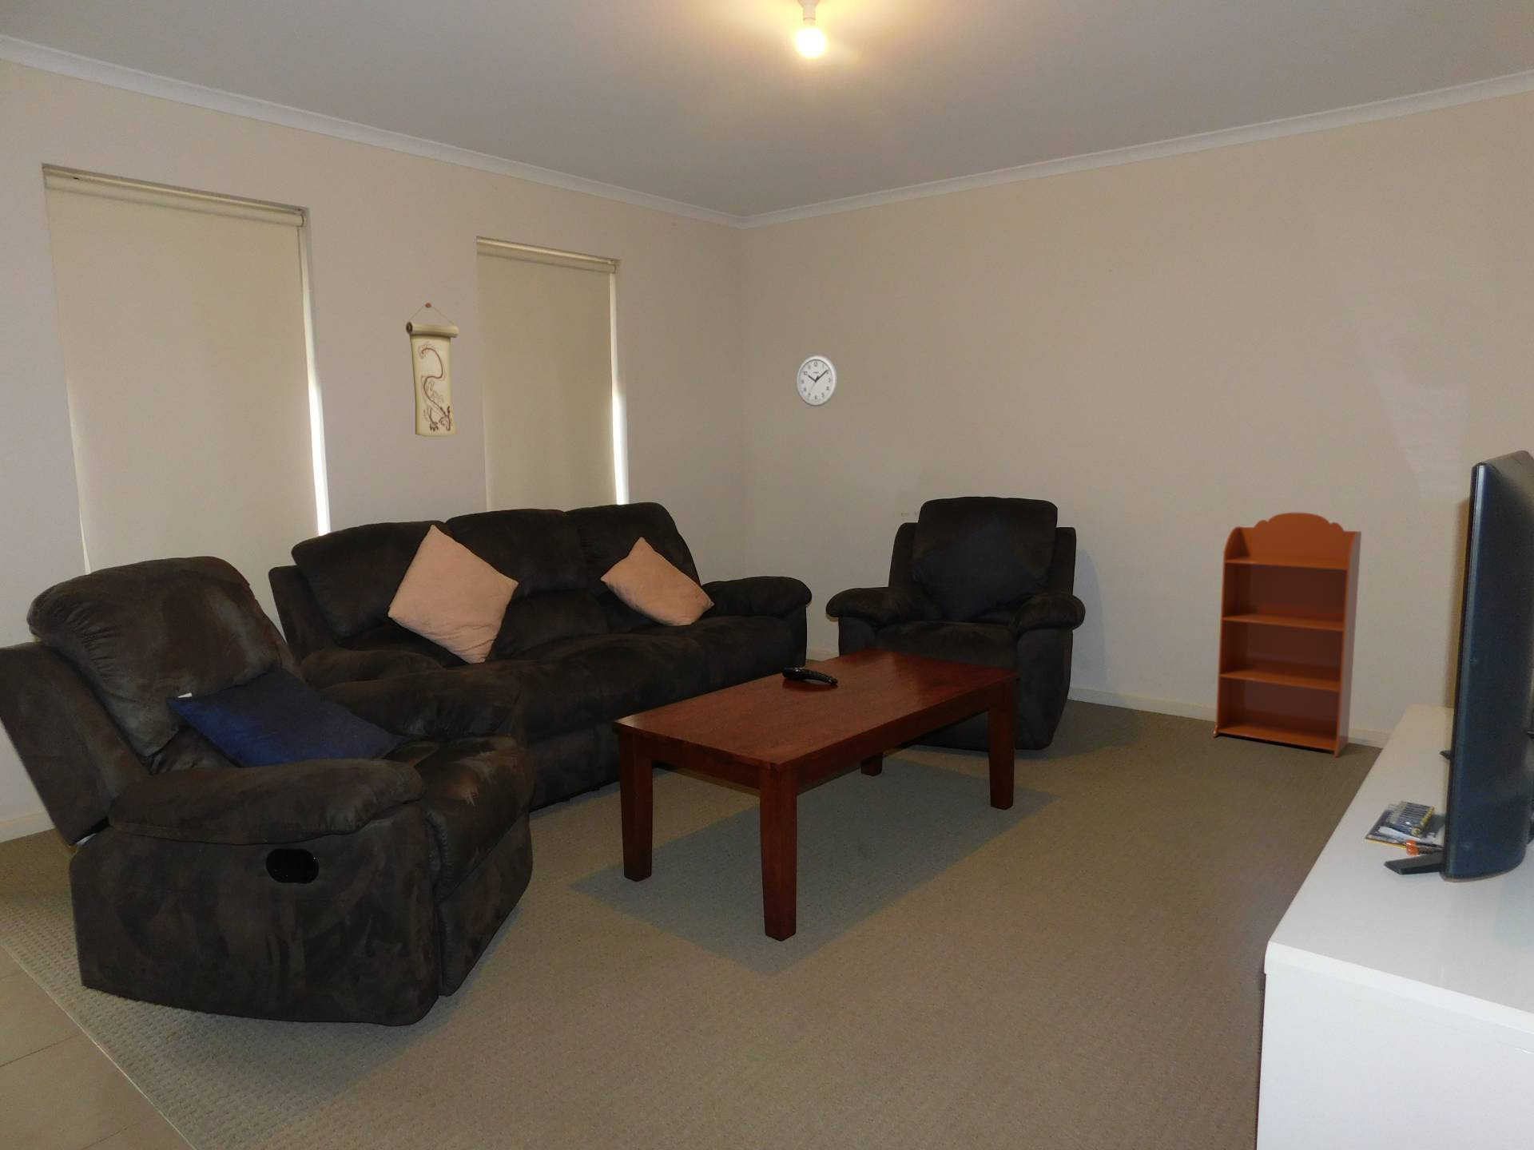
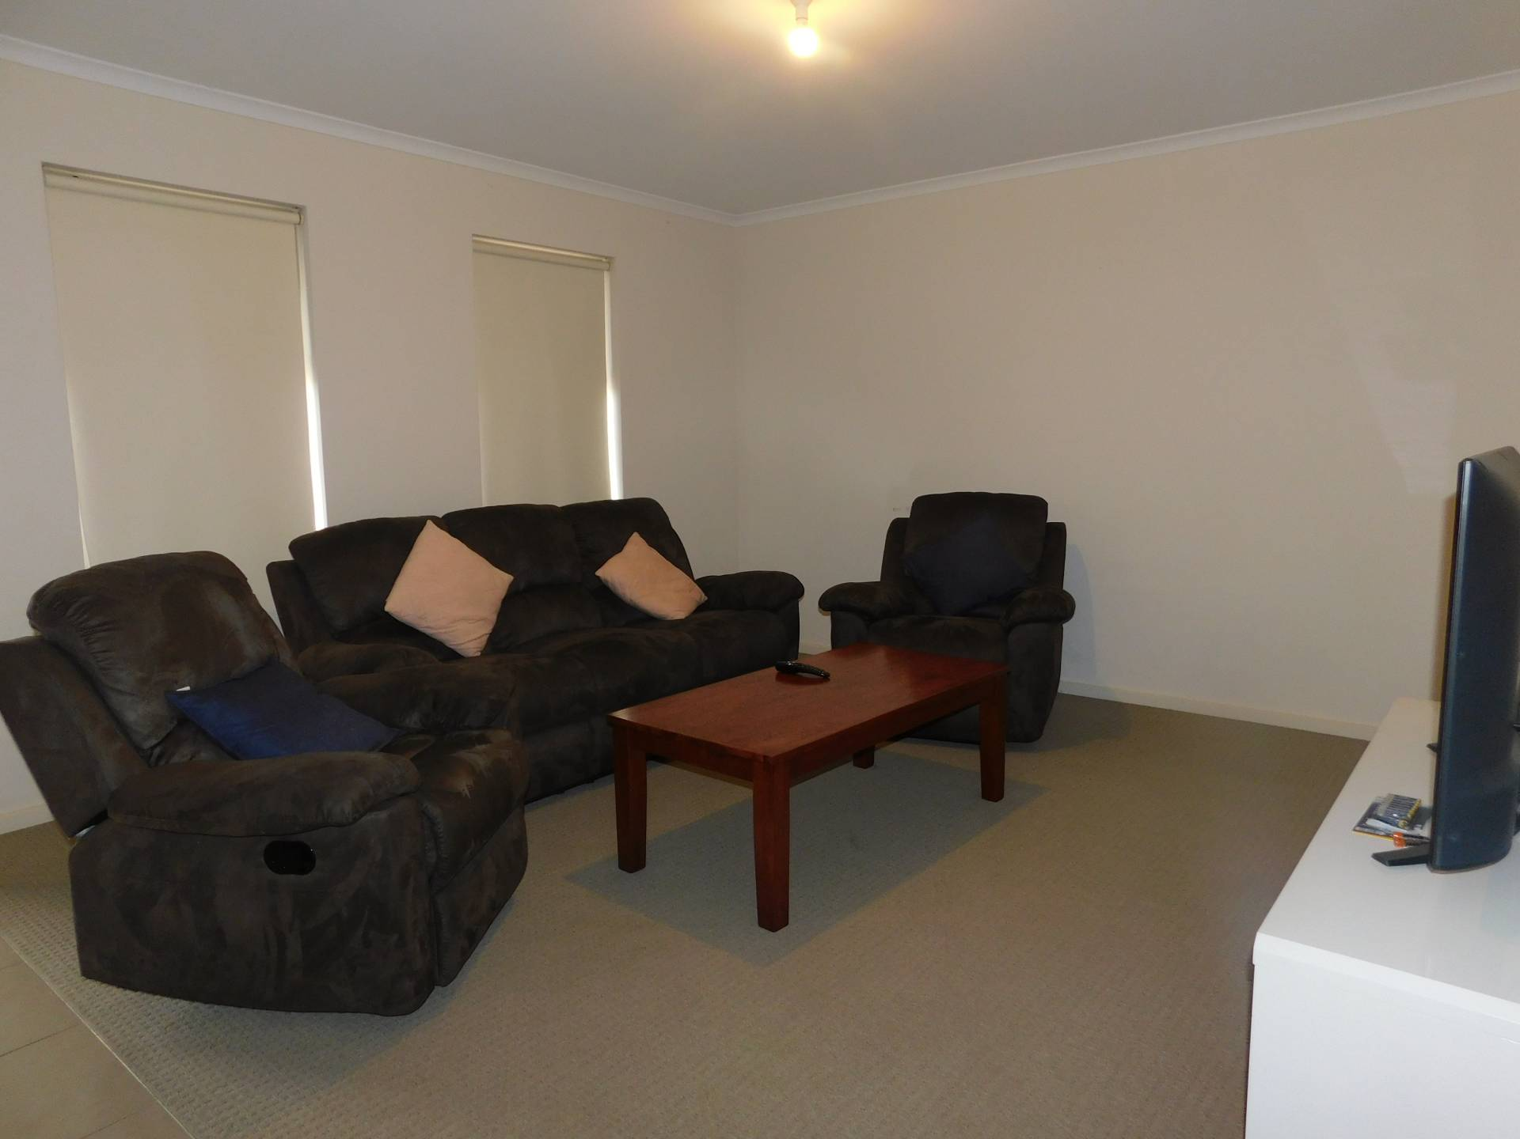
- wall scroll (435, 370)
- bookcase (1285, 628)
- wall clock (815, 381)
